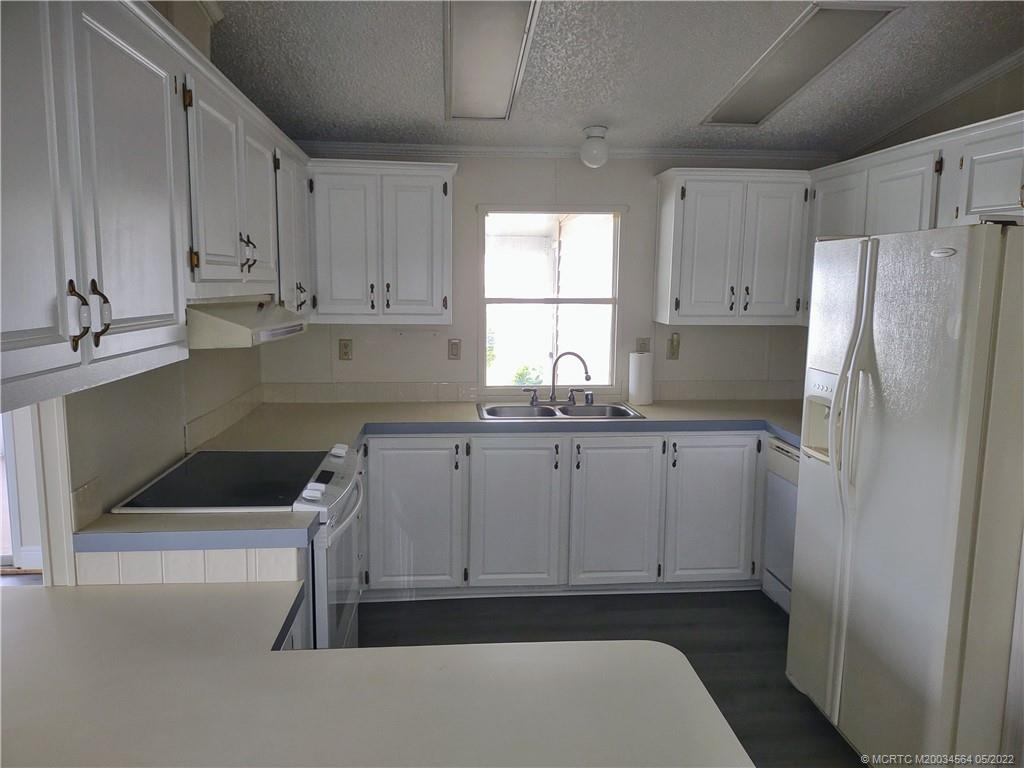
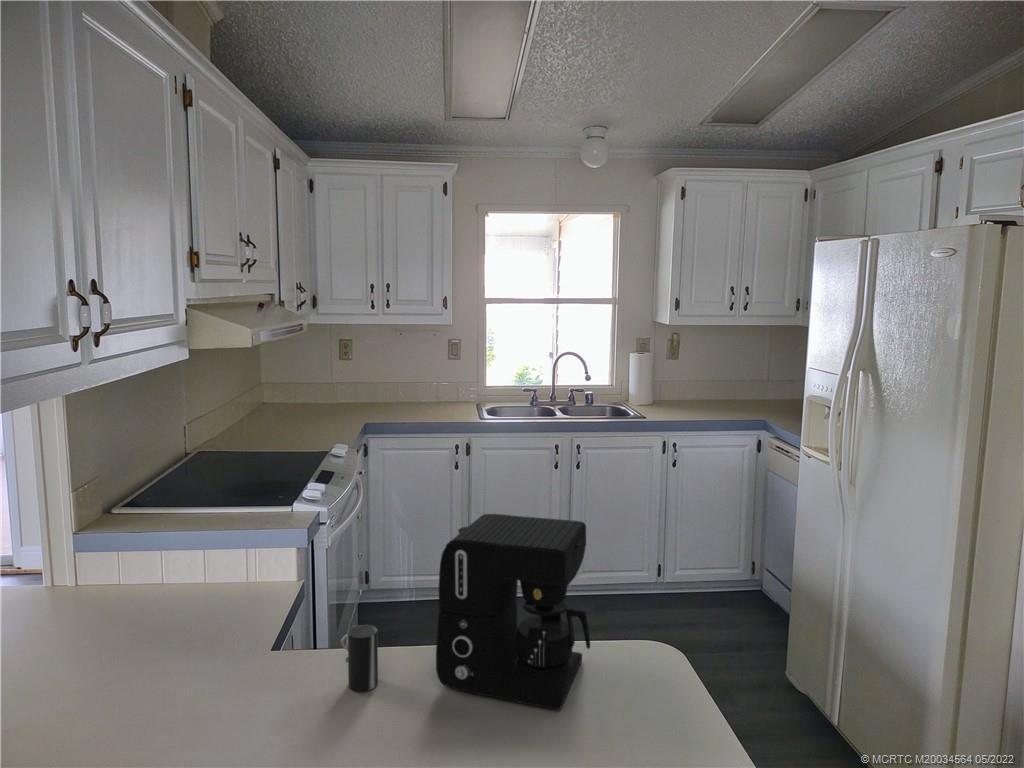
+ coffee maker (522, 605)
+ cup (357, 655)
